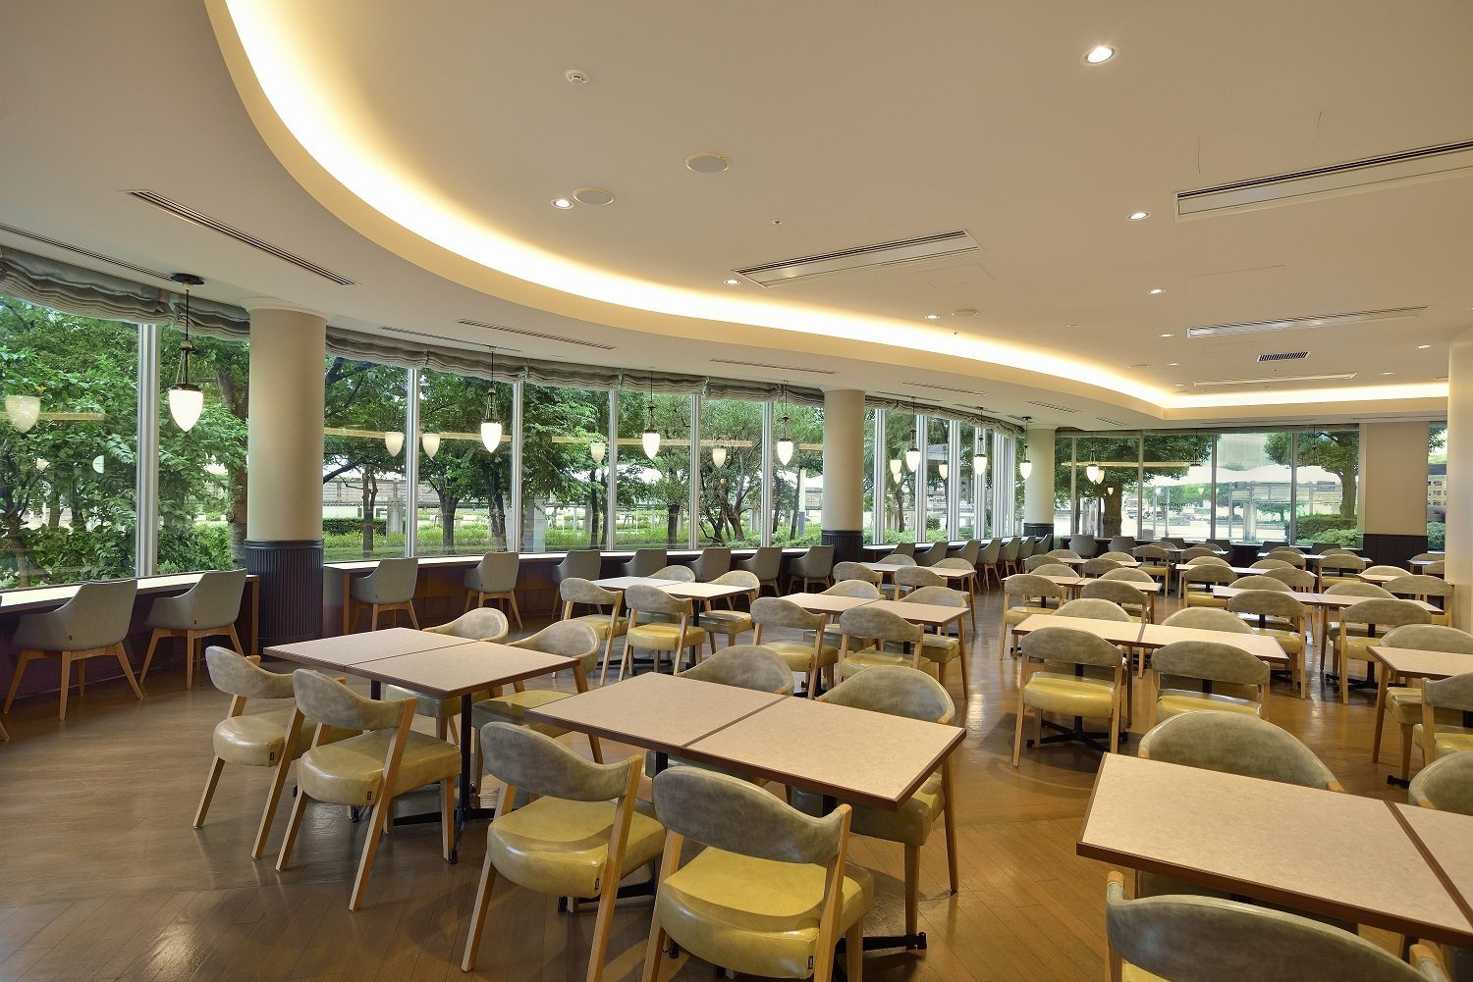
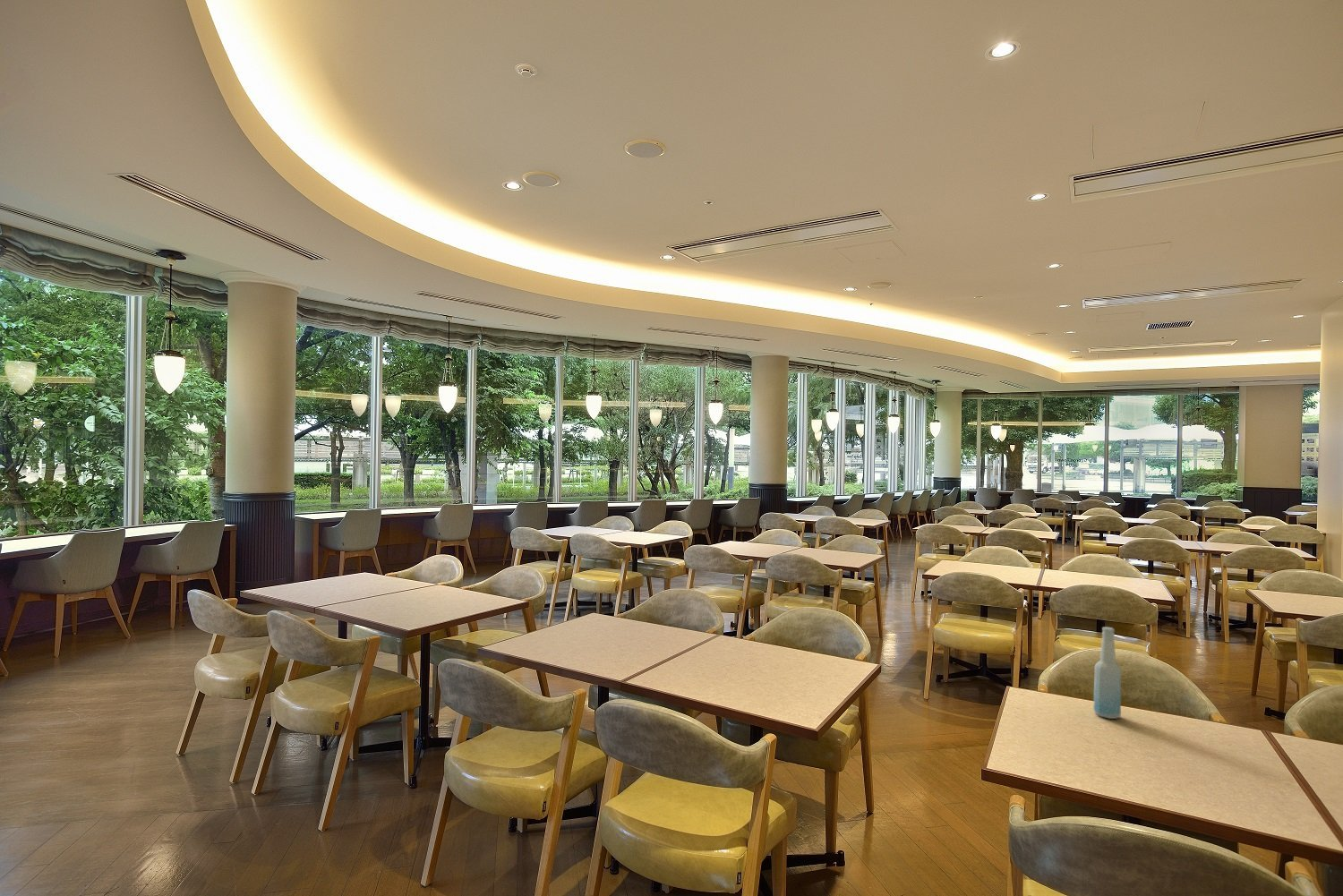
+ bottle (1108, 671)
